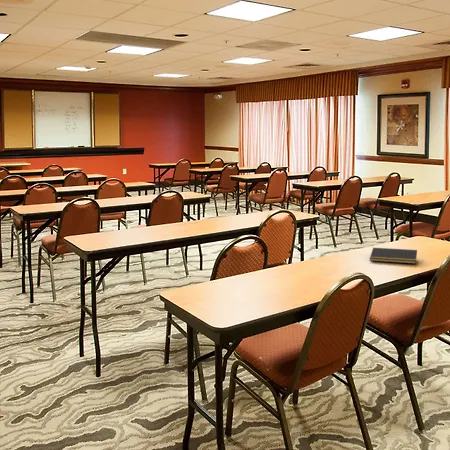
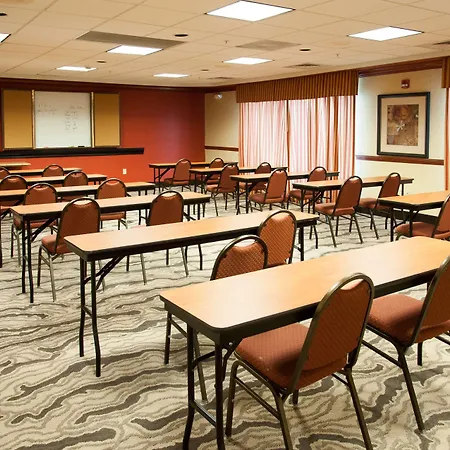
- notepad (393, 255)
